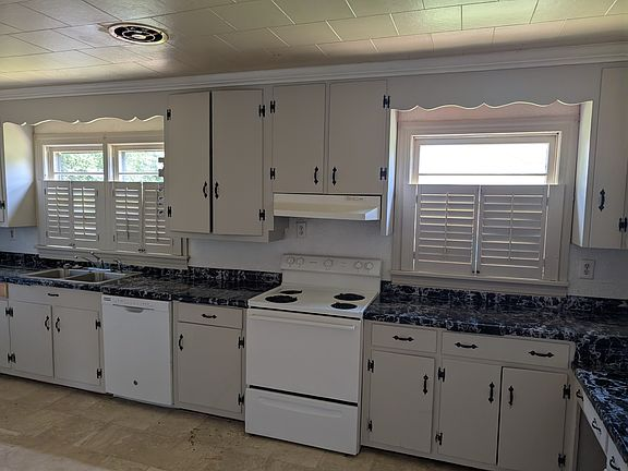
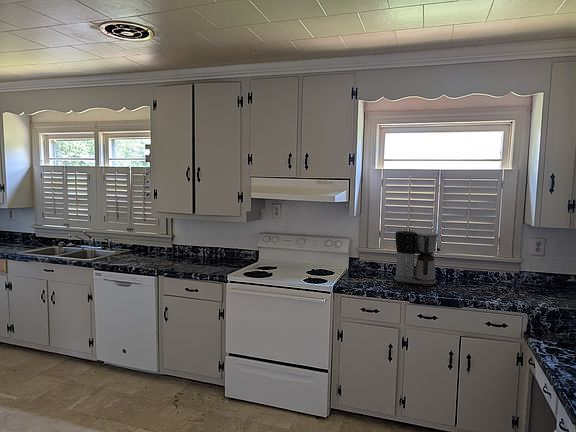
+ coffee maker (417, 258)
